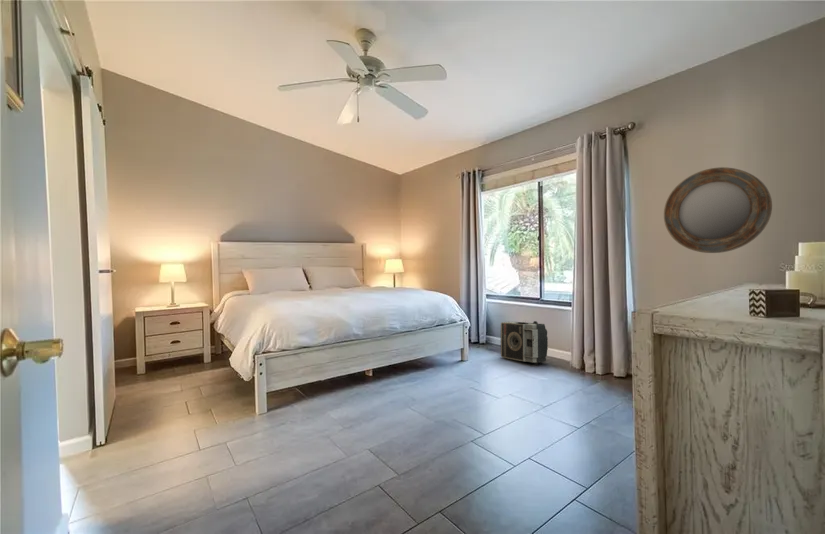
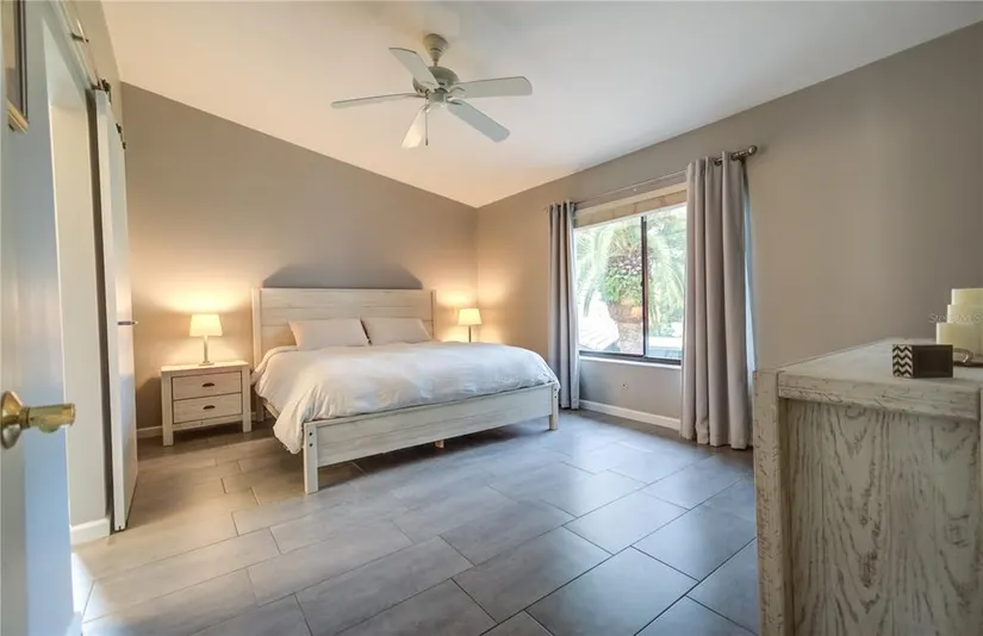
- pouch (522, 339)
- home mirror (713, 210)
